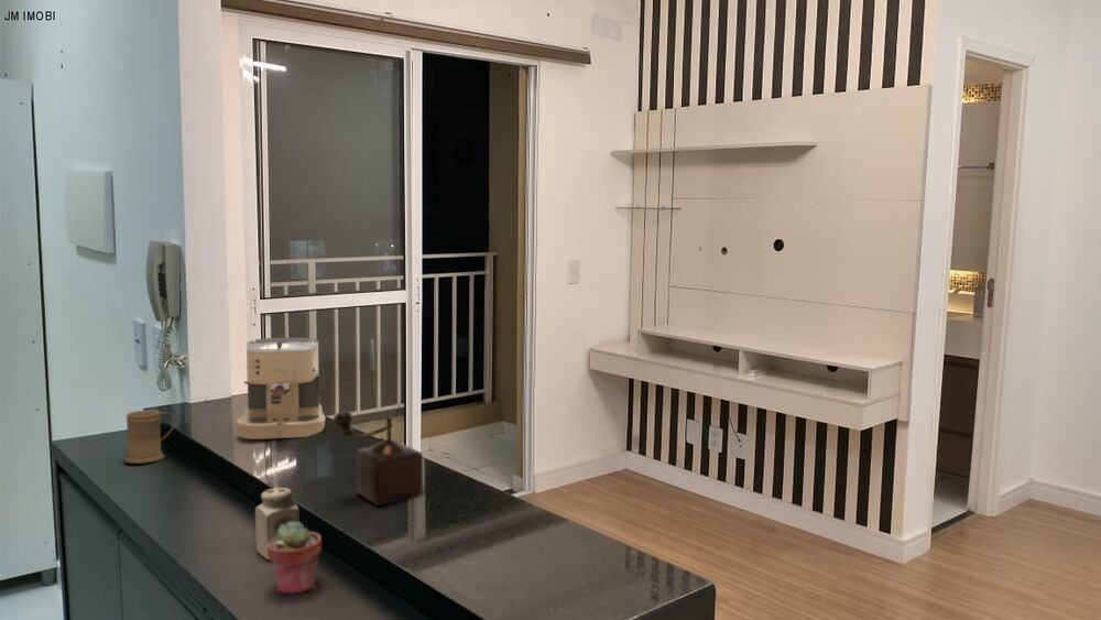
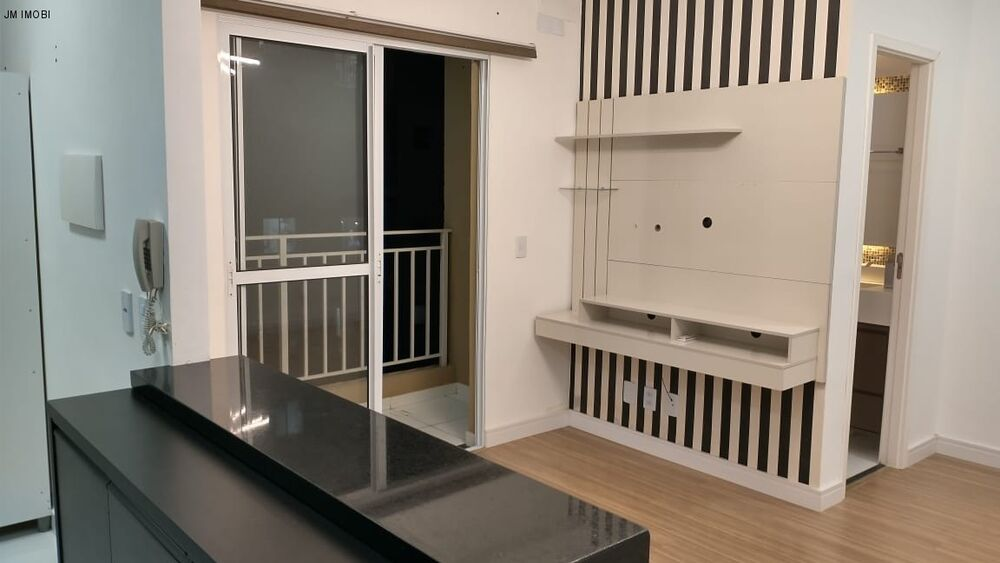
- mug (150, 434)
- coffee maker (281, 384)
- potted succulent (295, 554)
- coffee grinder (377, 454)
- salt shaker (277, 521)
